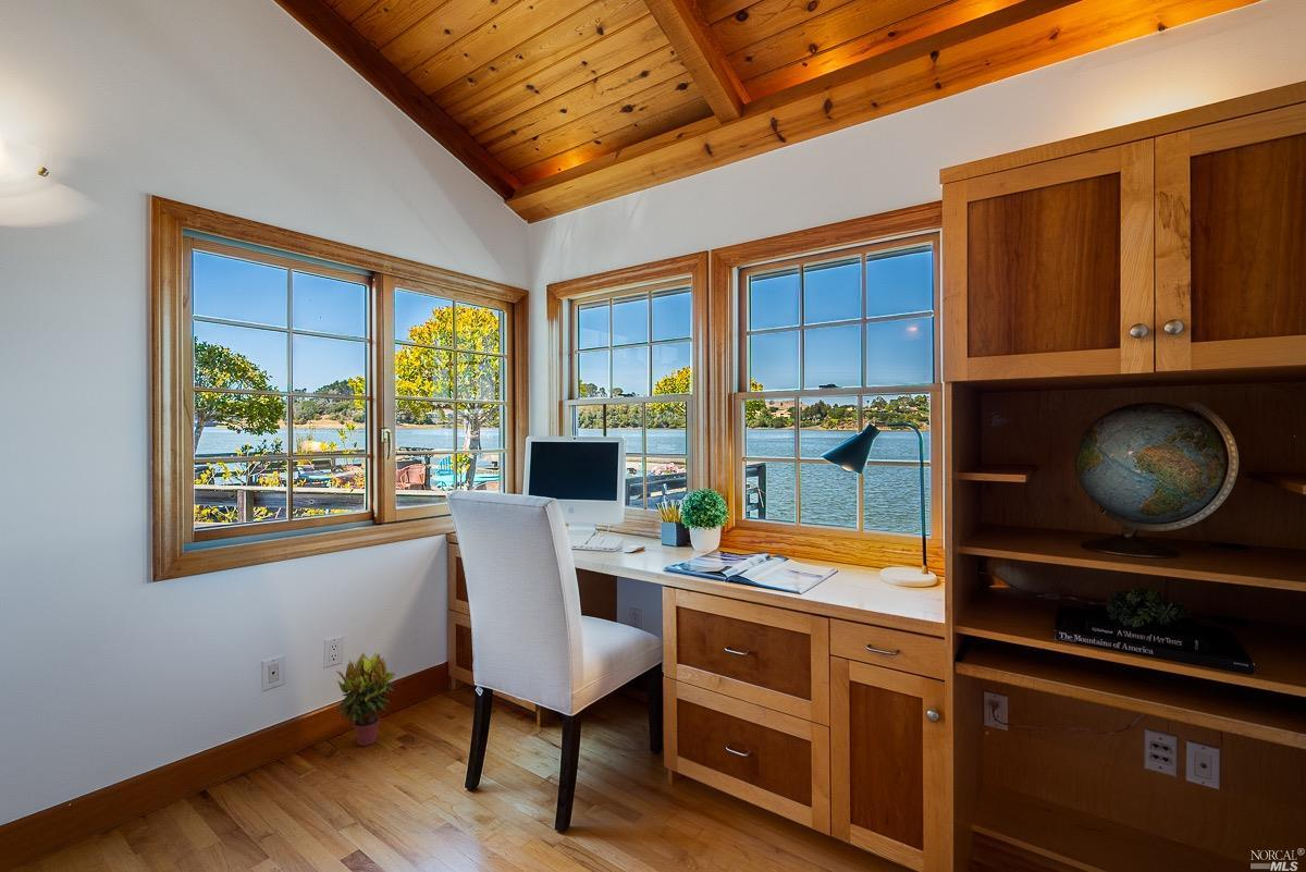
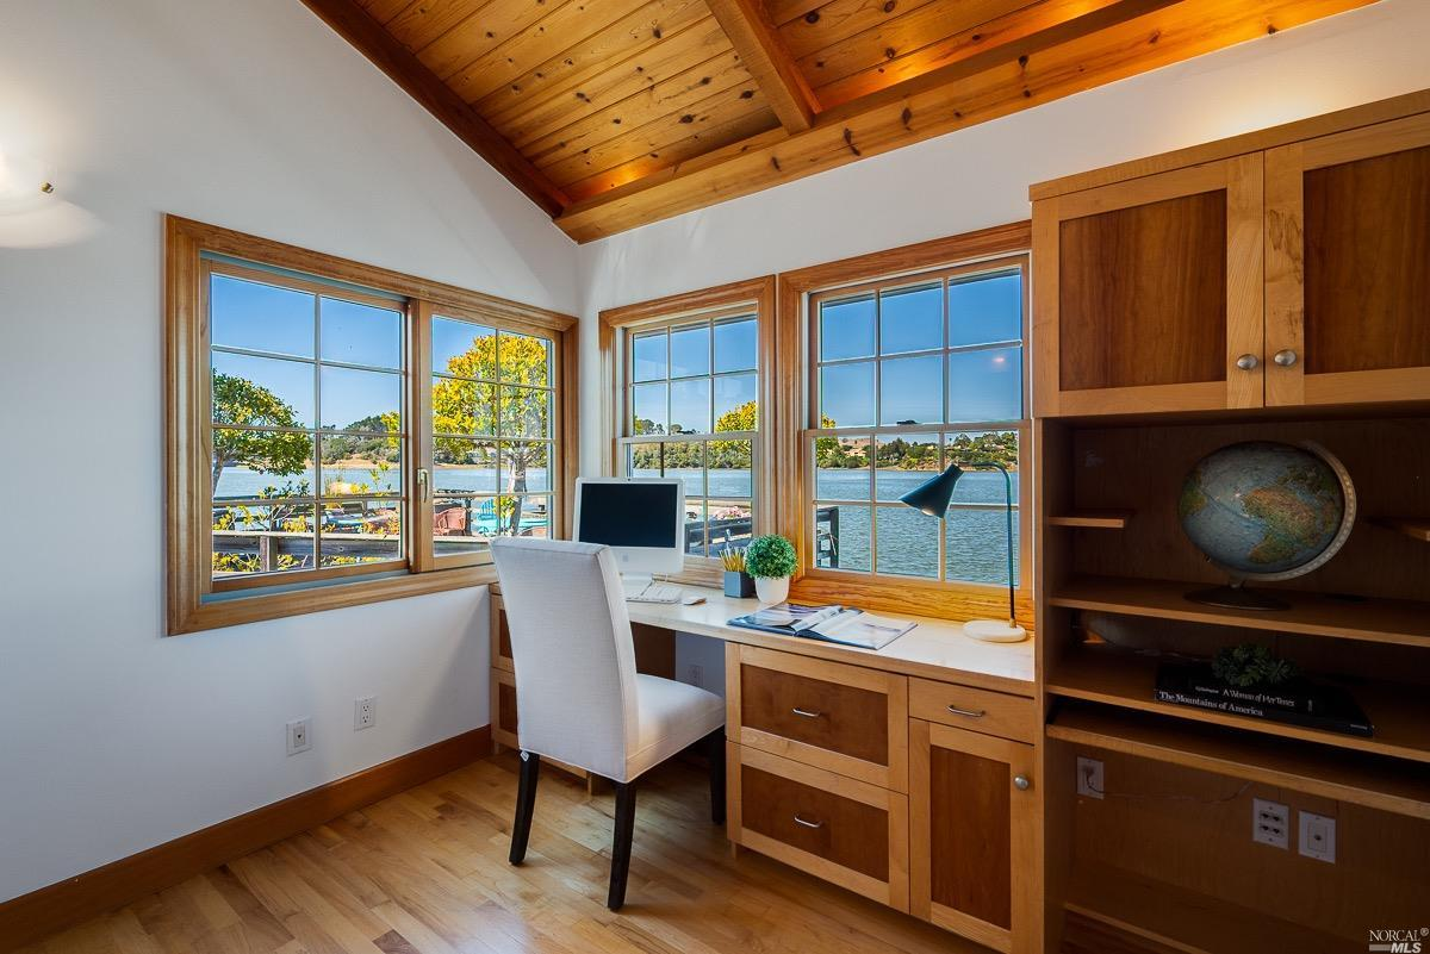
- potted plant (368, 697)
